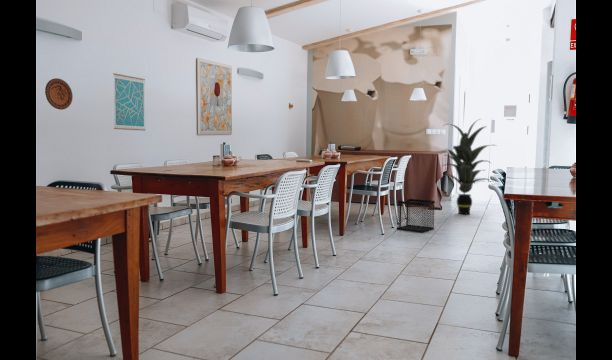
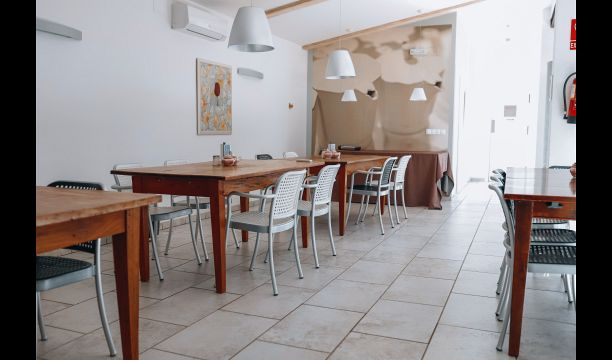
- decorative plate (58, 94)
- wastebasket (415, 215)
- indoor plant (469, 166)
- wall art (130, 103)
